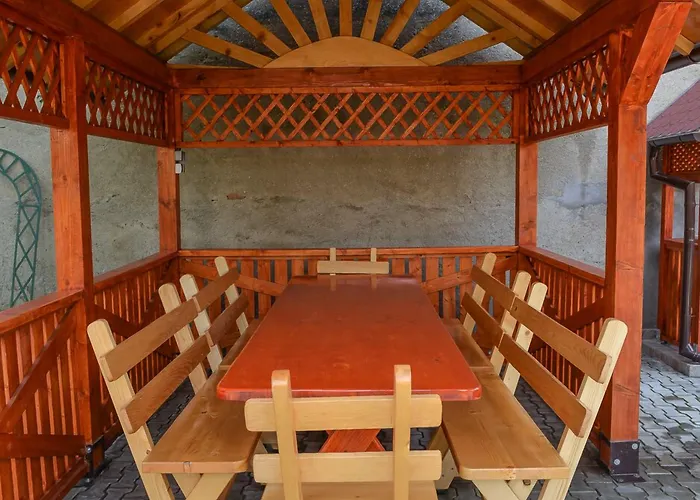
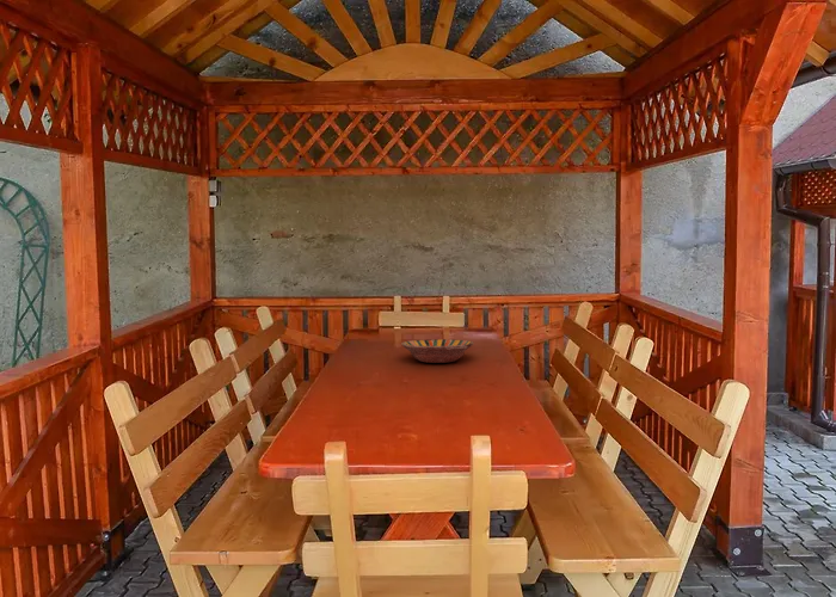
+ serving bowl (437, 351)
